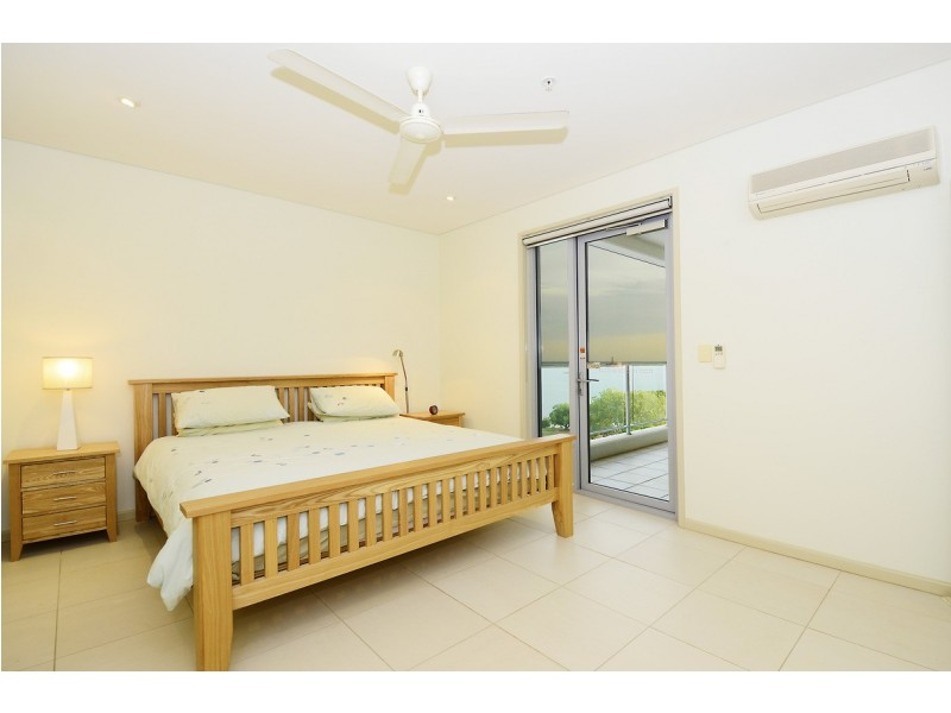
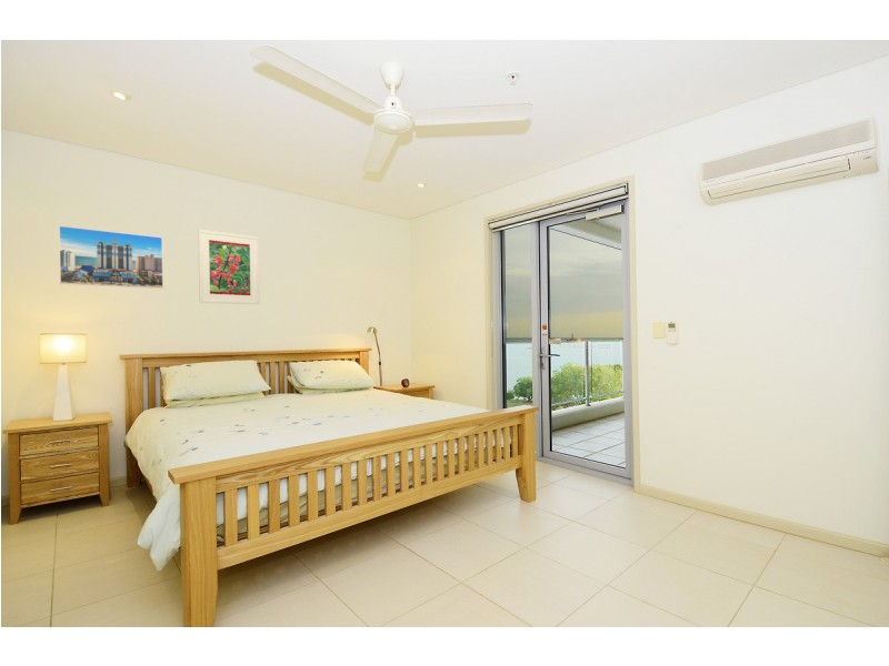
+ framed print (230, 268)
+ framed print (113, 259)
